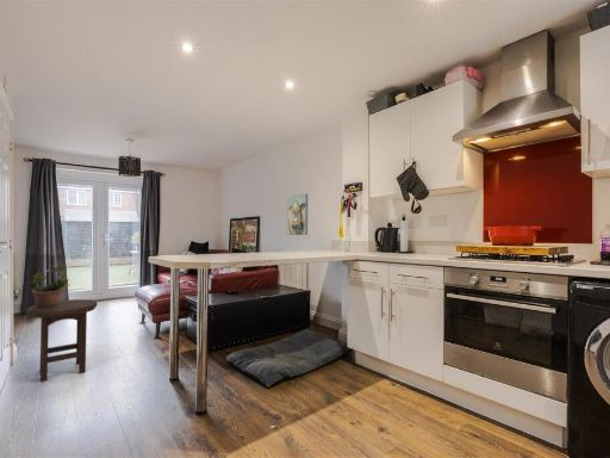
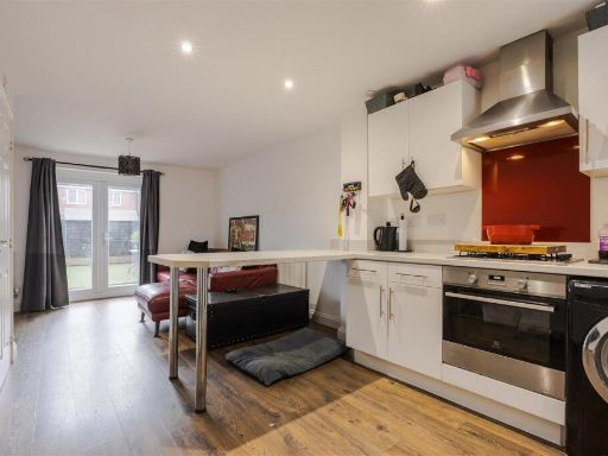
- wall art (297, 215)
- potted plant (49, 283)
- stool (64, 345)
